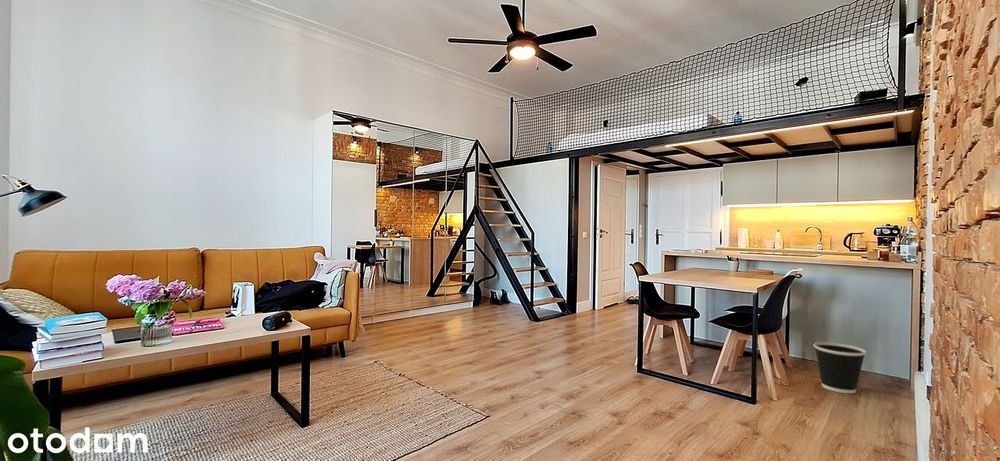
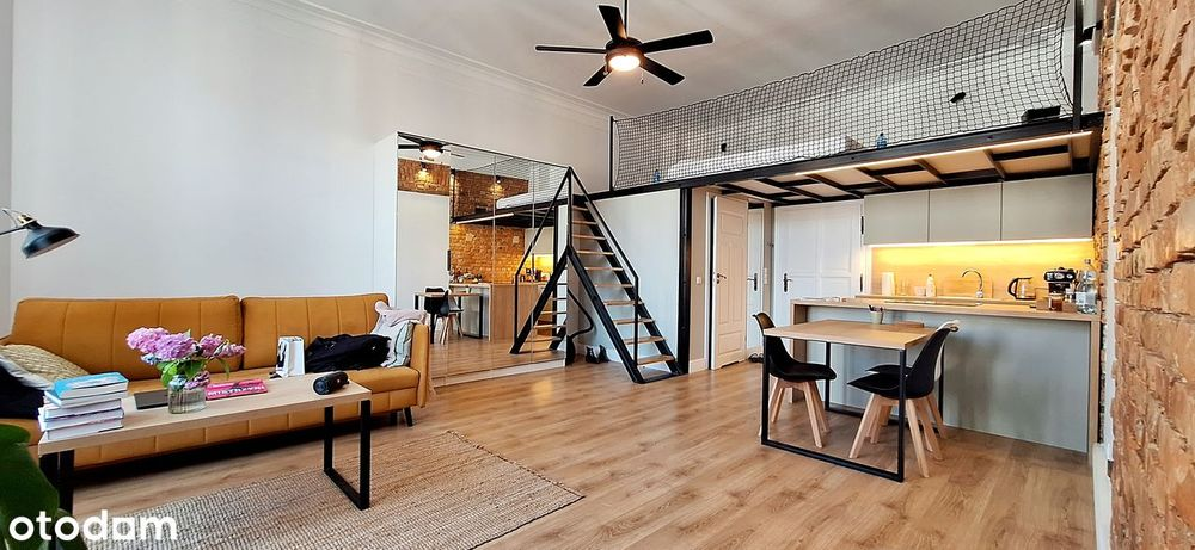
- wastebasket (838, 367)
